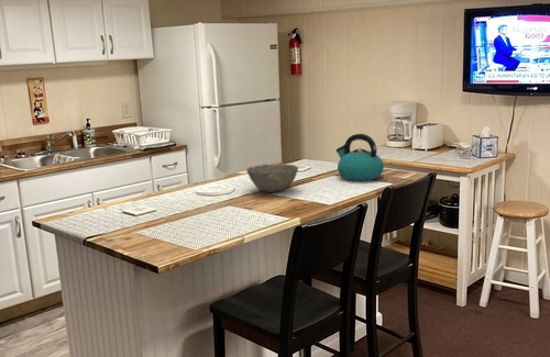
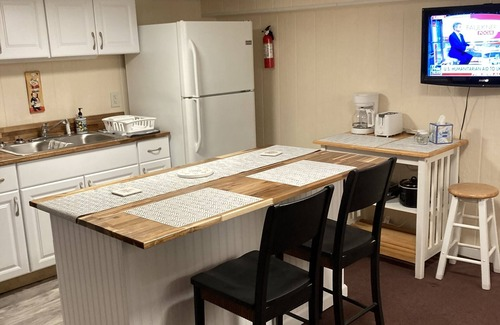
- bowl (272, 179)
- kettle (358, 155)
